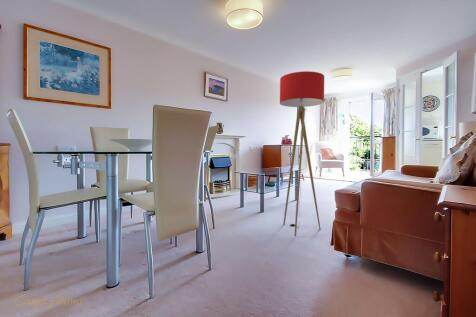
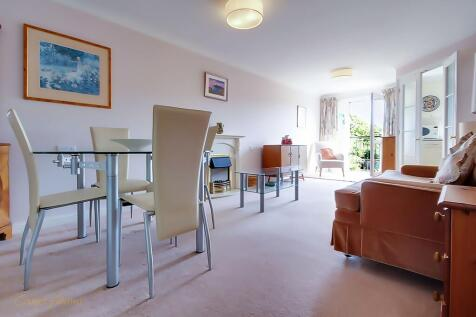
- floor lamp (300, 154)
